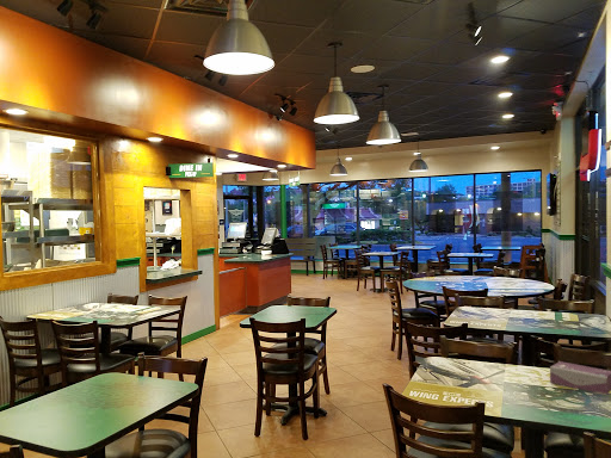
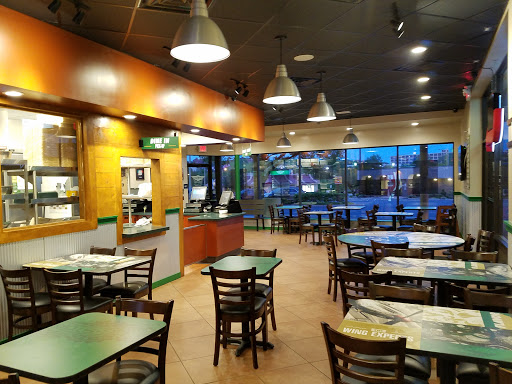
- tissue box (581, 376)
